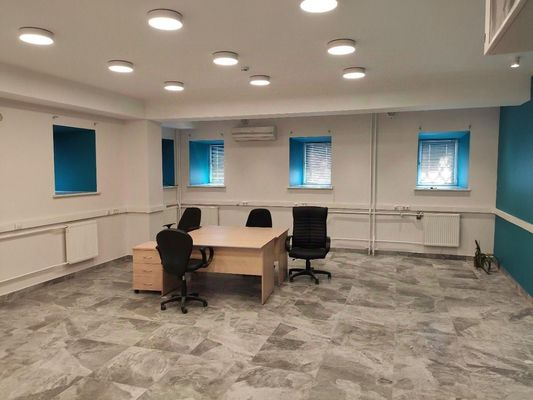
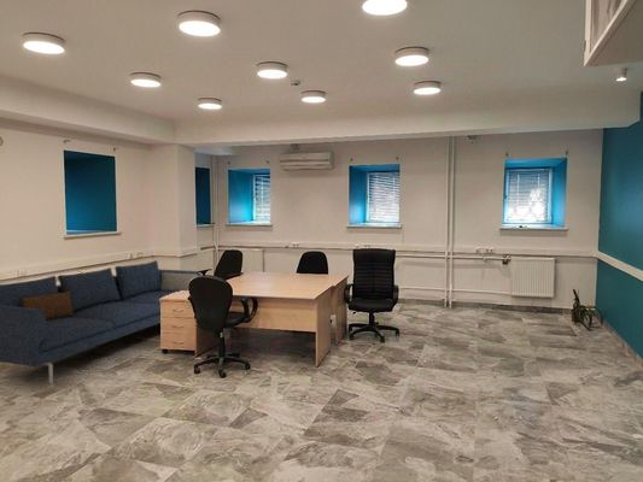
+ sofa (109, 307)
